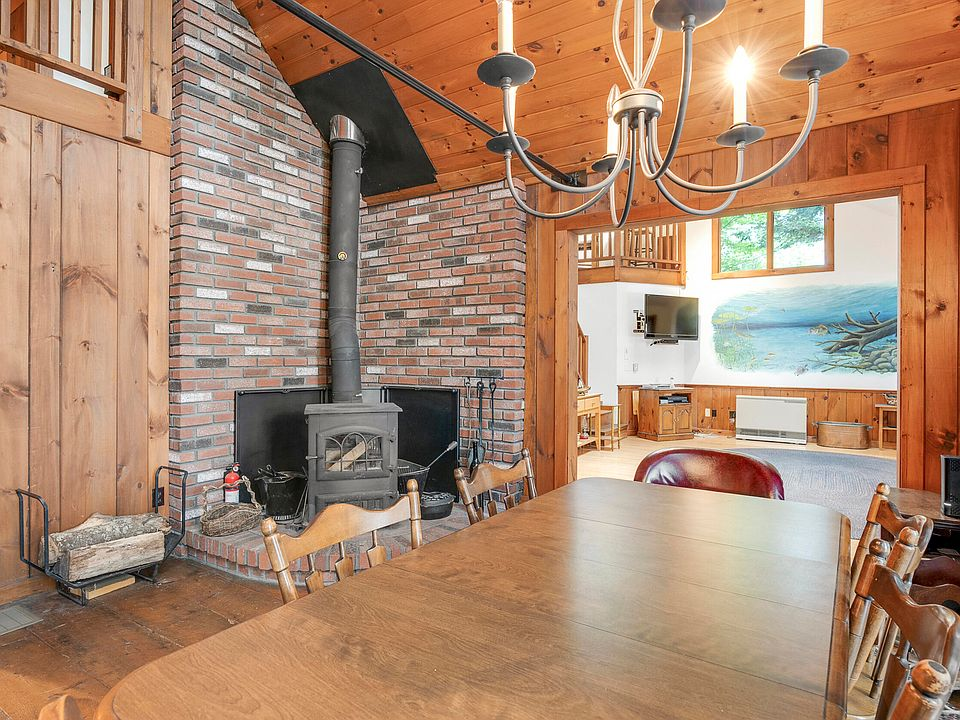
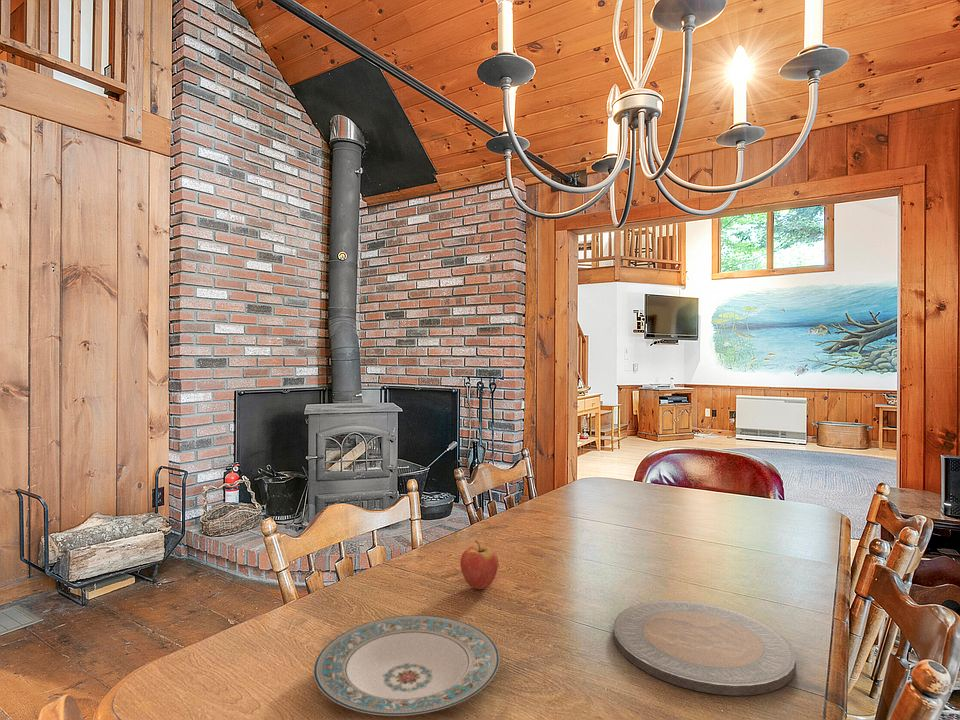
+ plate (408, 668)
+ fruit (479, 563)
+ plate (699, 640)
